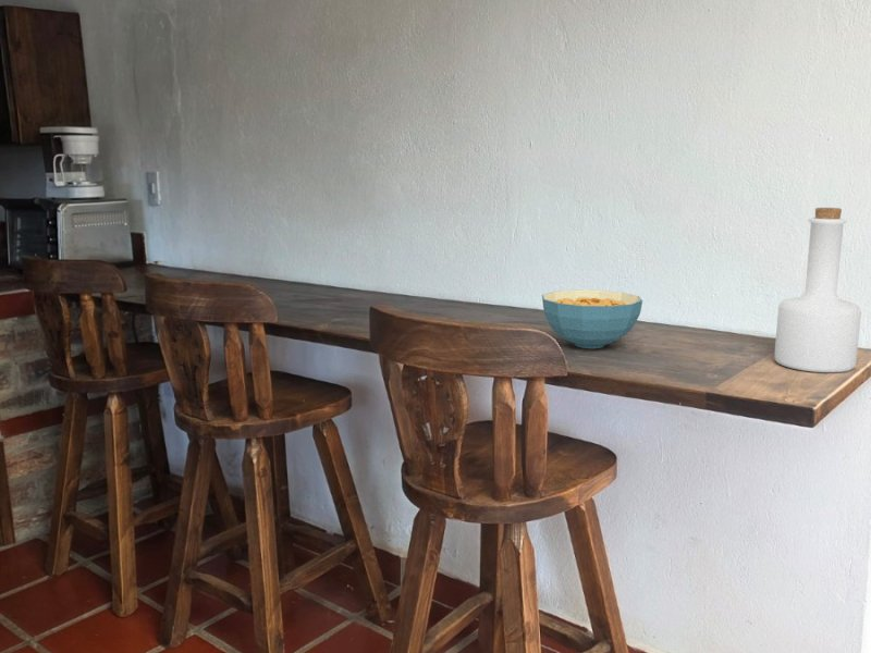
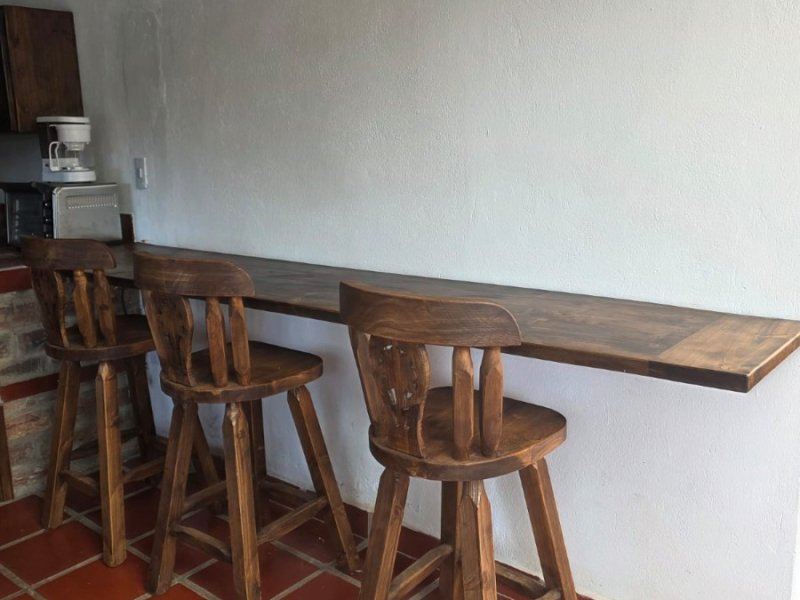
- cereal bowl (590, 321)
- bottle (821, 287)
